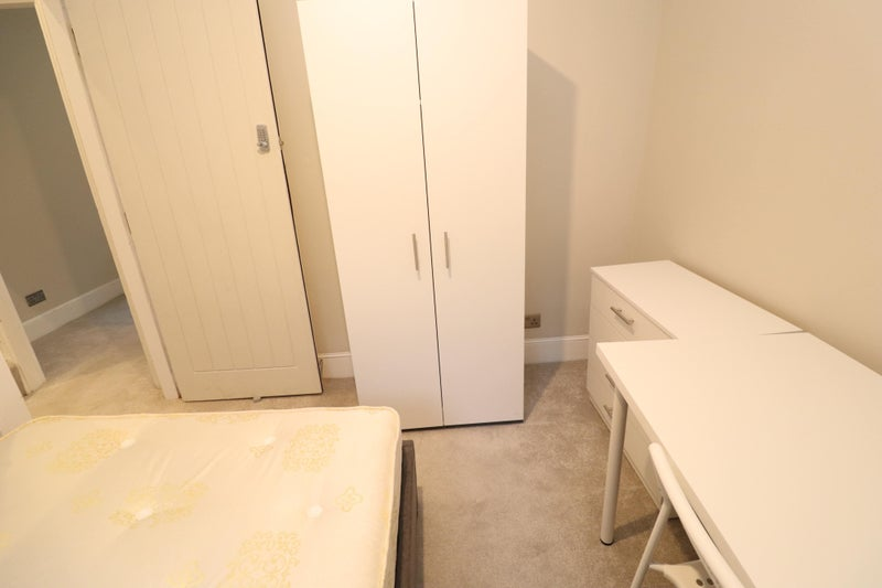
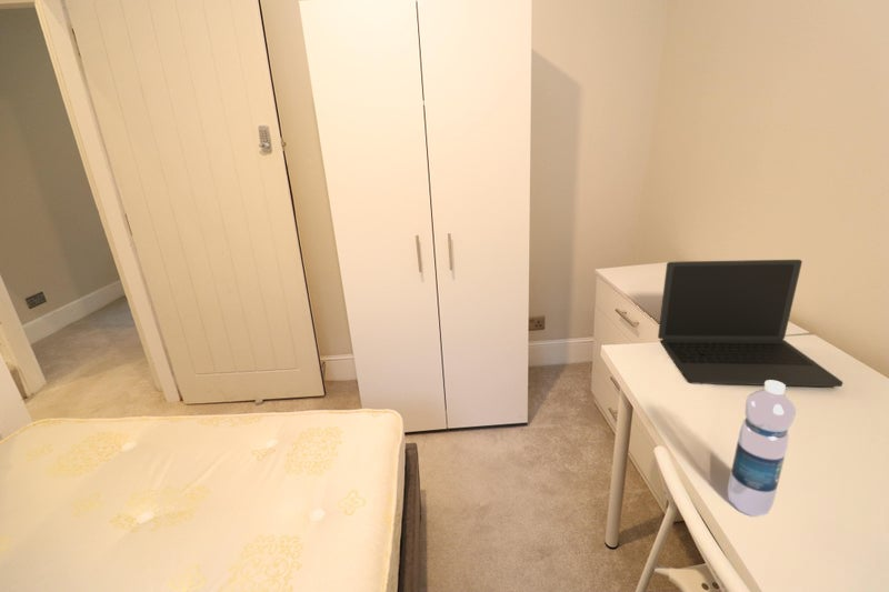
+ laptop (747, 319)
+ water bottle (760, 446)
